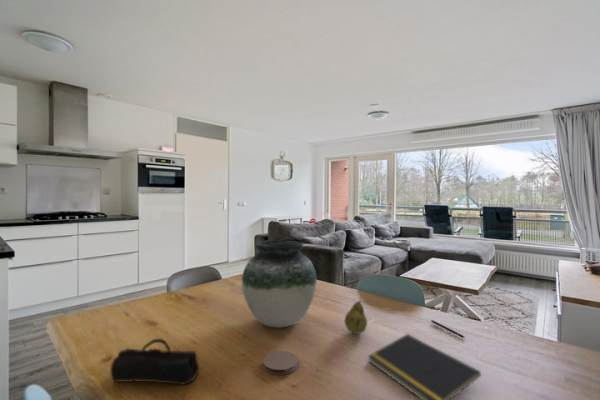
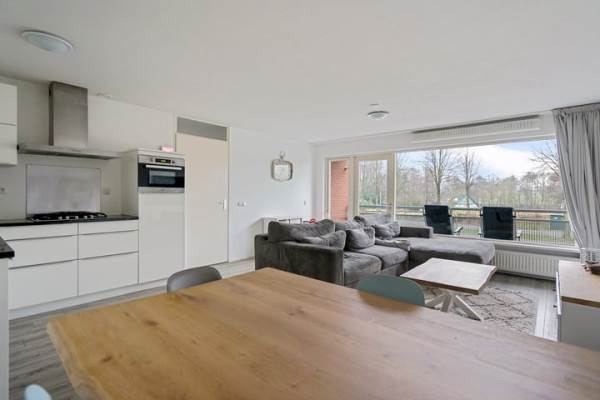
- pen (447, 328)
- fruit (355, 315)
- vase (279, 282)
- notepad (419, 365)
- pencil case (155, 358)
- coaster (280, 362)
